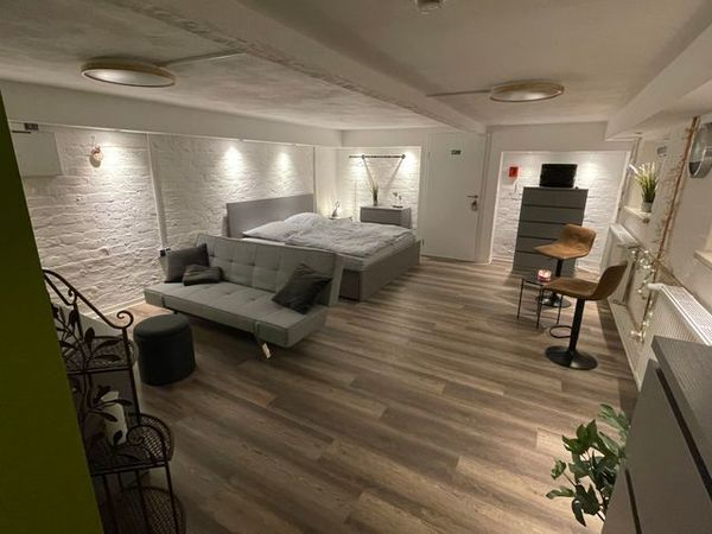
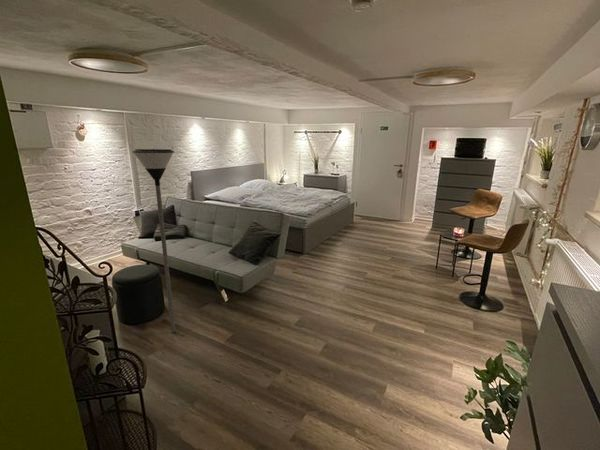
+ floor lamp (164, 247)
